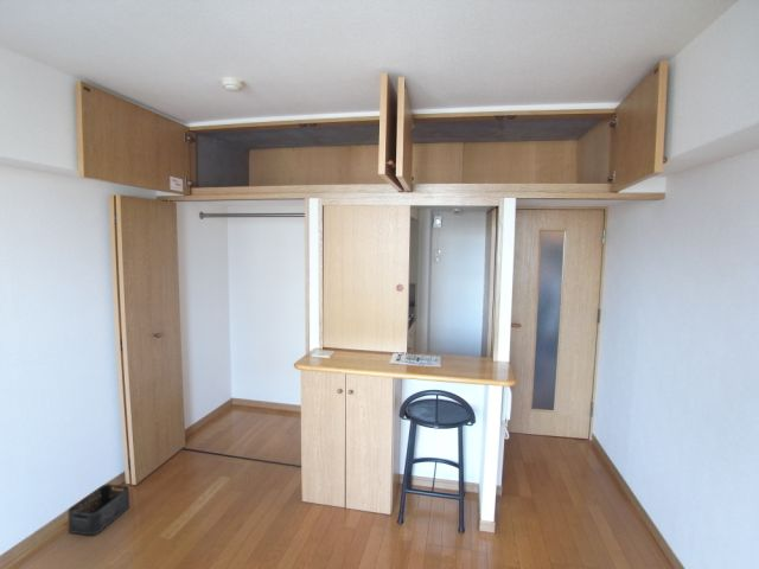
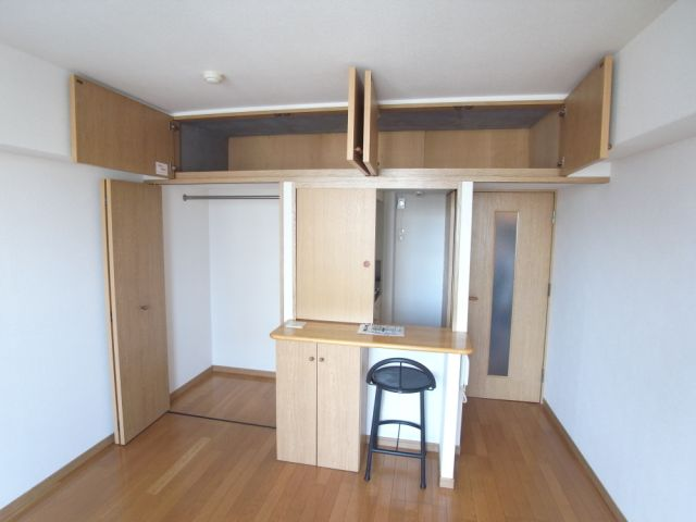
- storage bin (100, 507)
